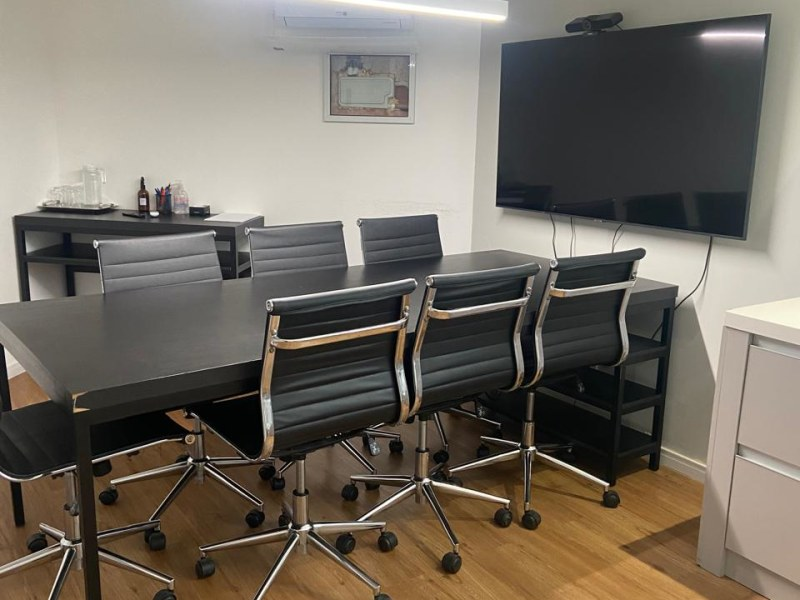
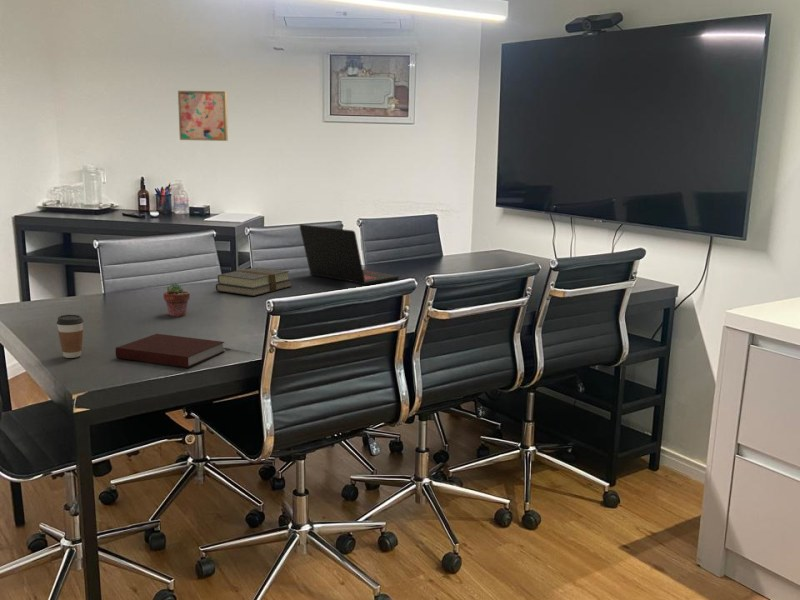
+ potted succulent (176, 299)
+ wall art (203, 115)
+ book (254, 280)
+ laptop (349, 251)
+ notebook (171, 349)
+ coffee cup (71, 336)
